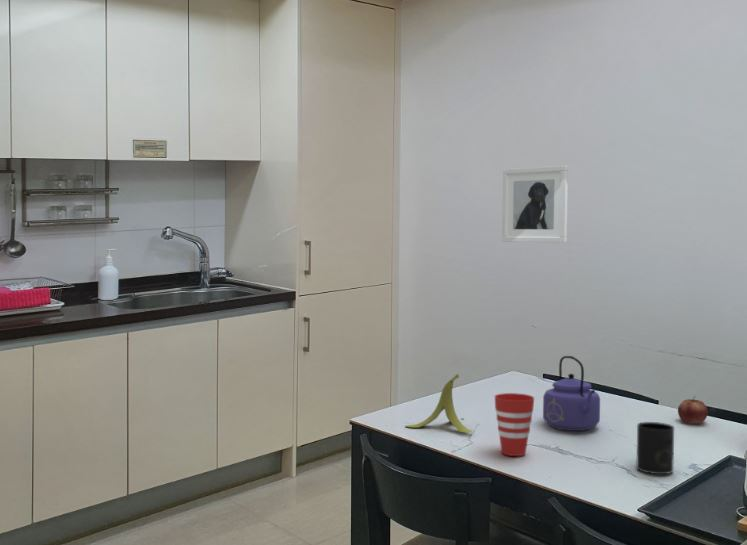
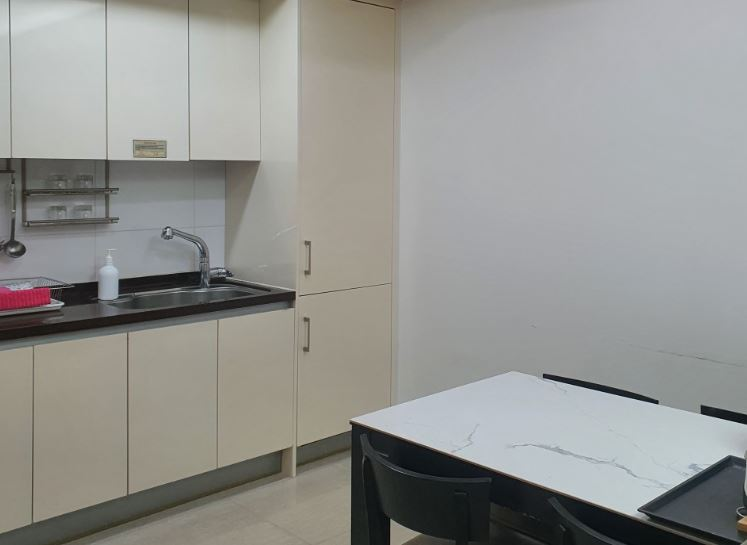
- apple (692, 408)
- kettle (575, 393)
- mug (652, 446)
- cup (513, 424)
- banana peel (439, 400)
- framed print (534, 204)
